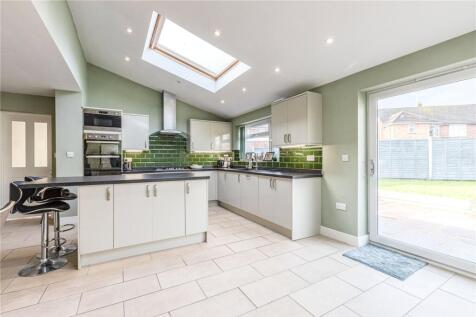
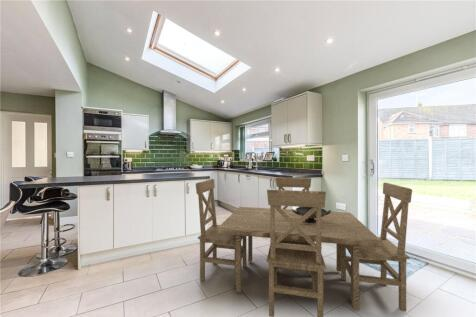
+ dining set (291, 231)
+ decorative bowl (311, 215)
